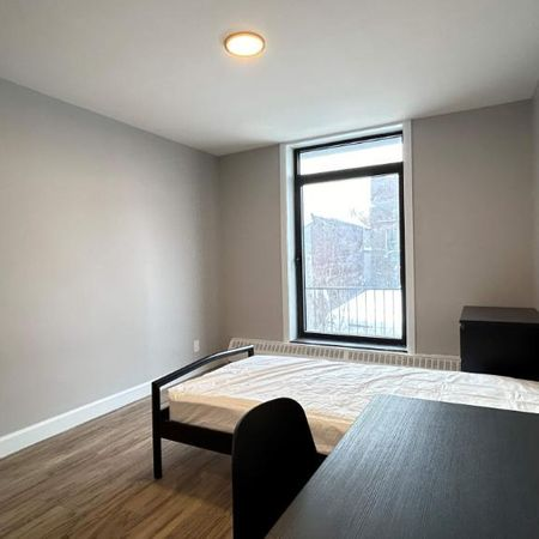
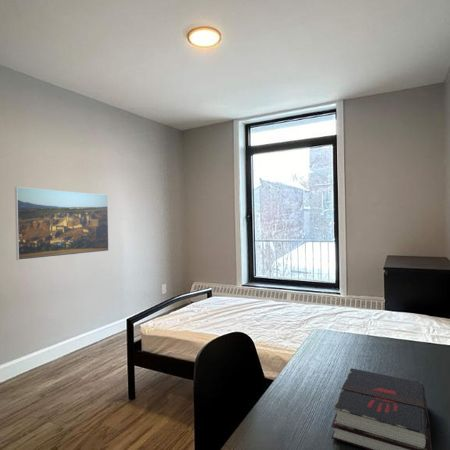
+ hardback book (382, 408)
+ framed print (67, 223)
